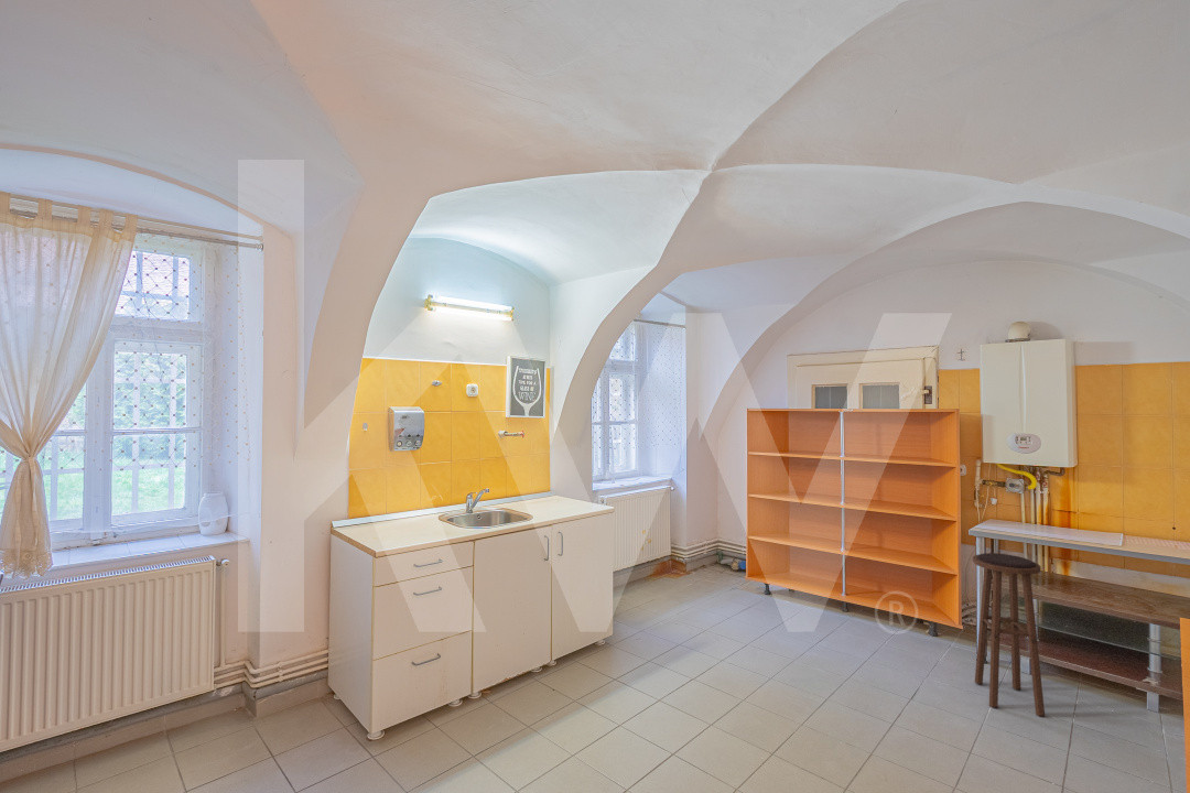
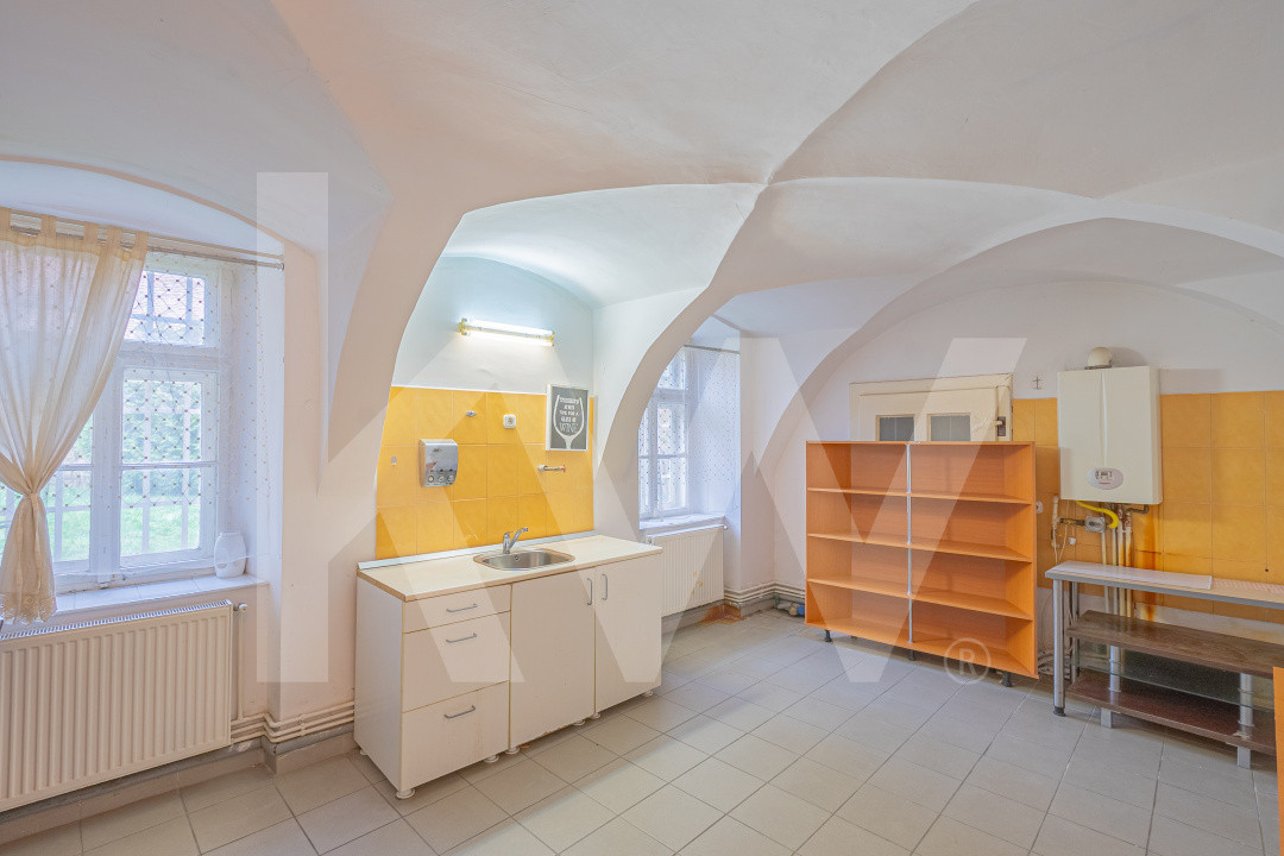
- stool (1005, 630)
